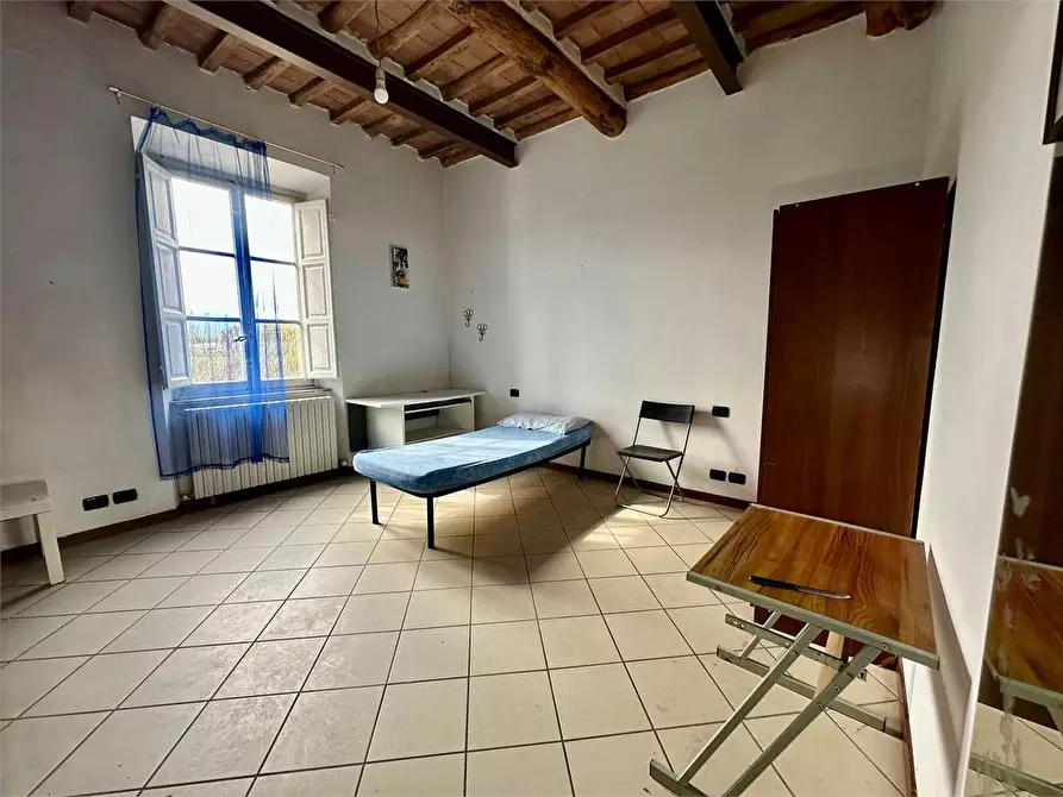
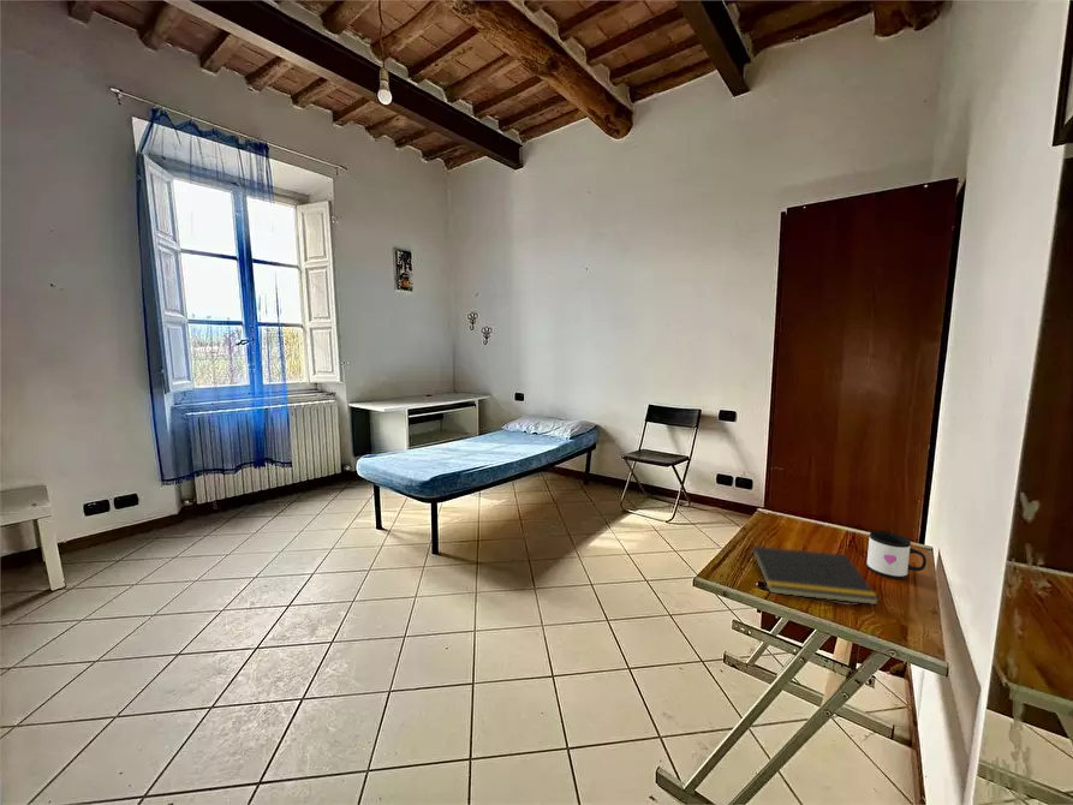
+ notepad (810, 572)
+ mug (895, 555)
